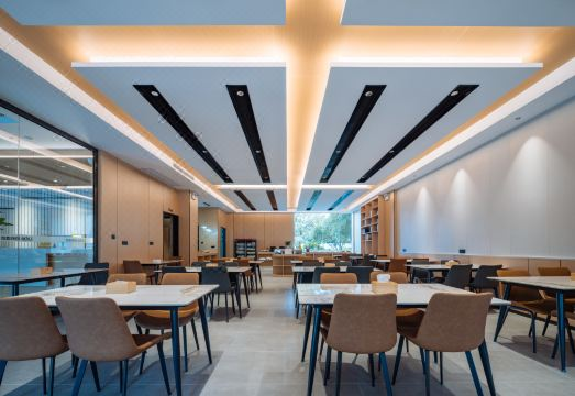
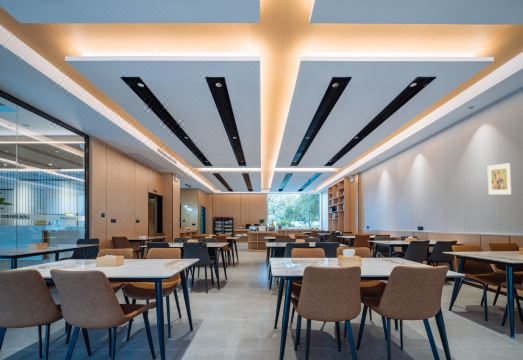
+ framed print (499, 179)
